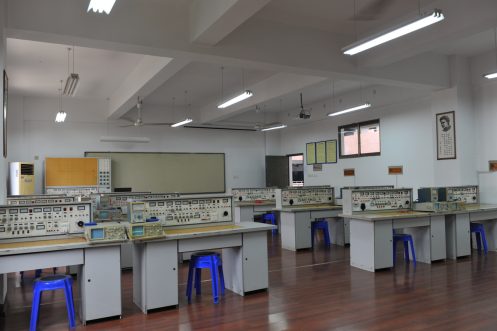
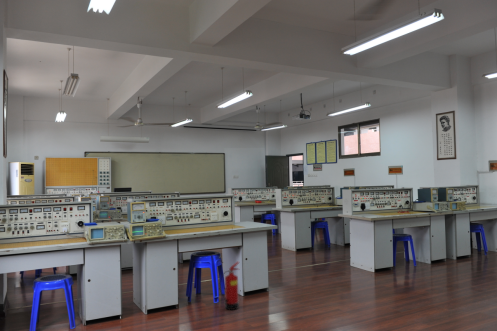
+ fire extinguisher (229, 285)
